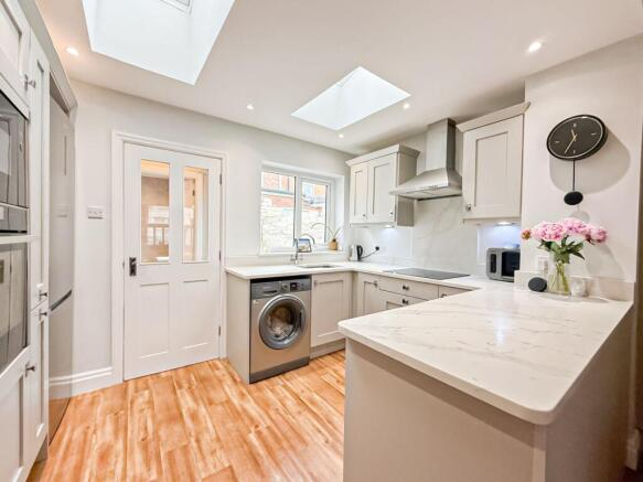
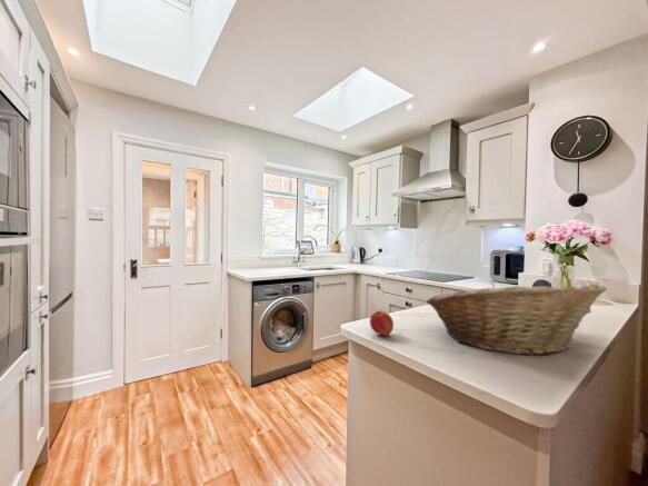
+ fruit basket (508, 308)
+ peach (381, 323)
